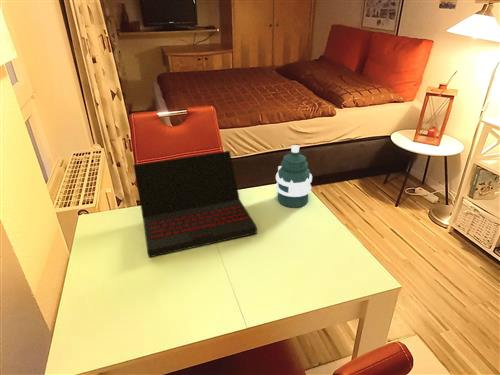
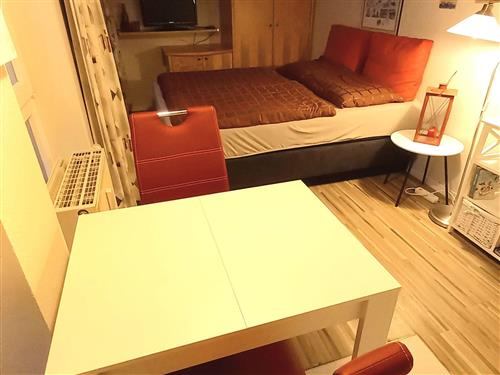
- water bottle (293, 173)
- laptop (192, 196)
